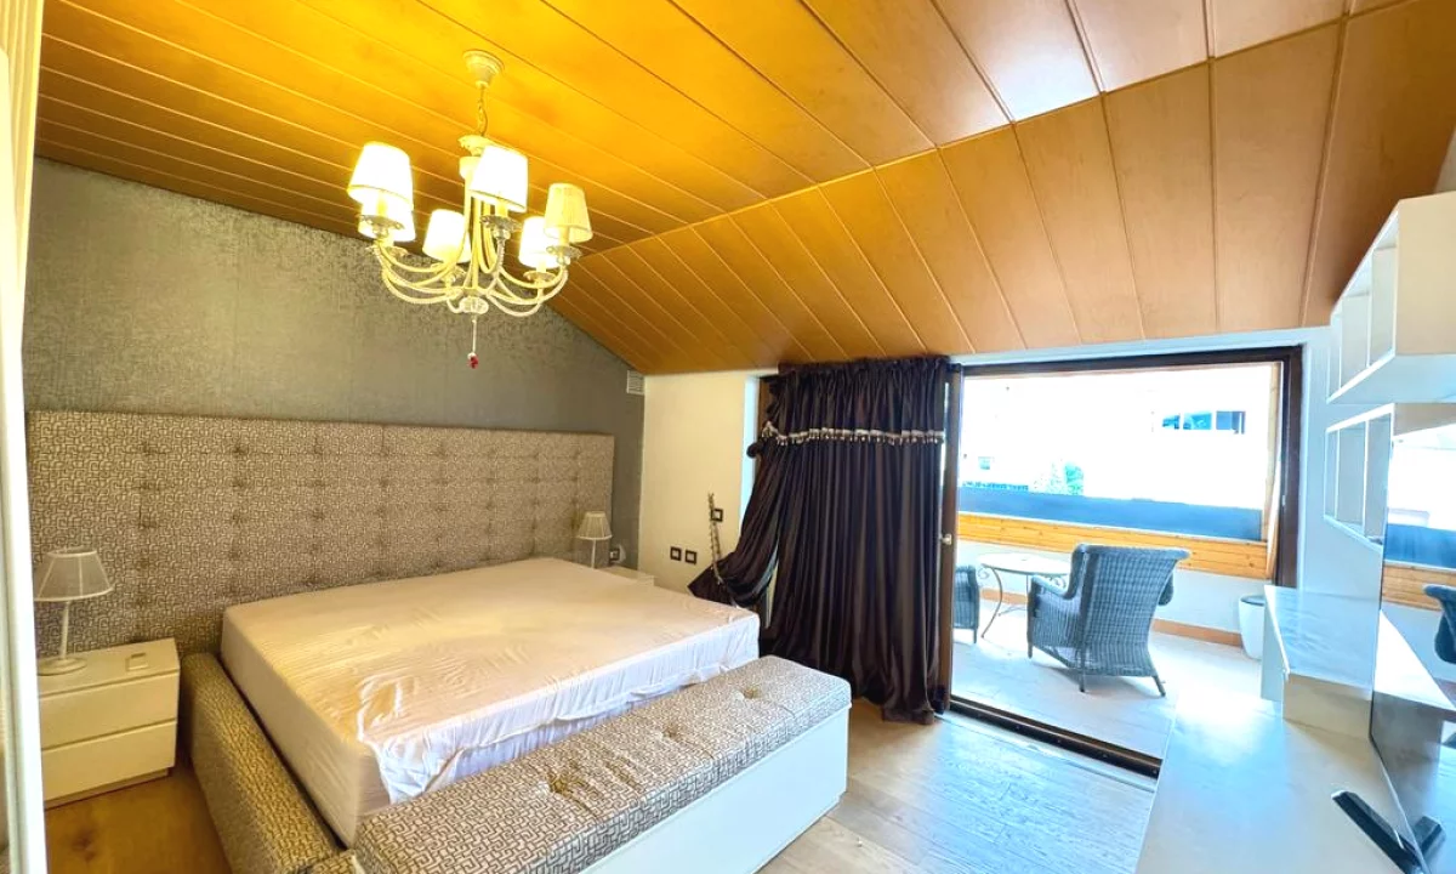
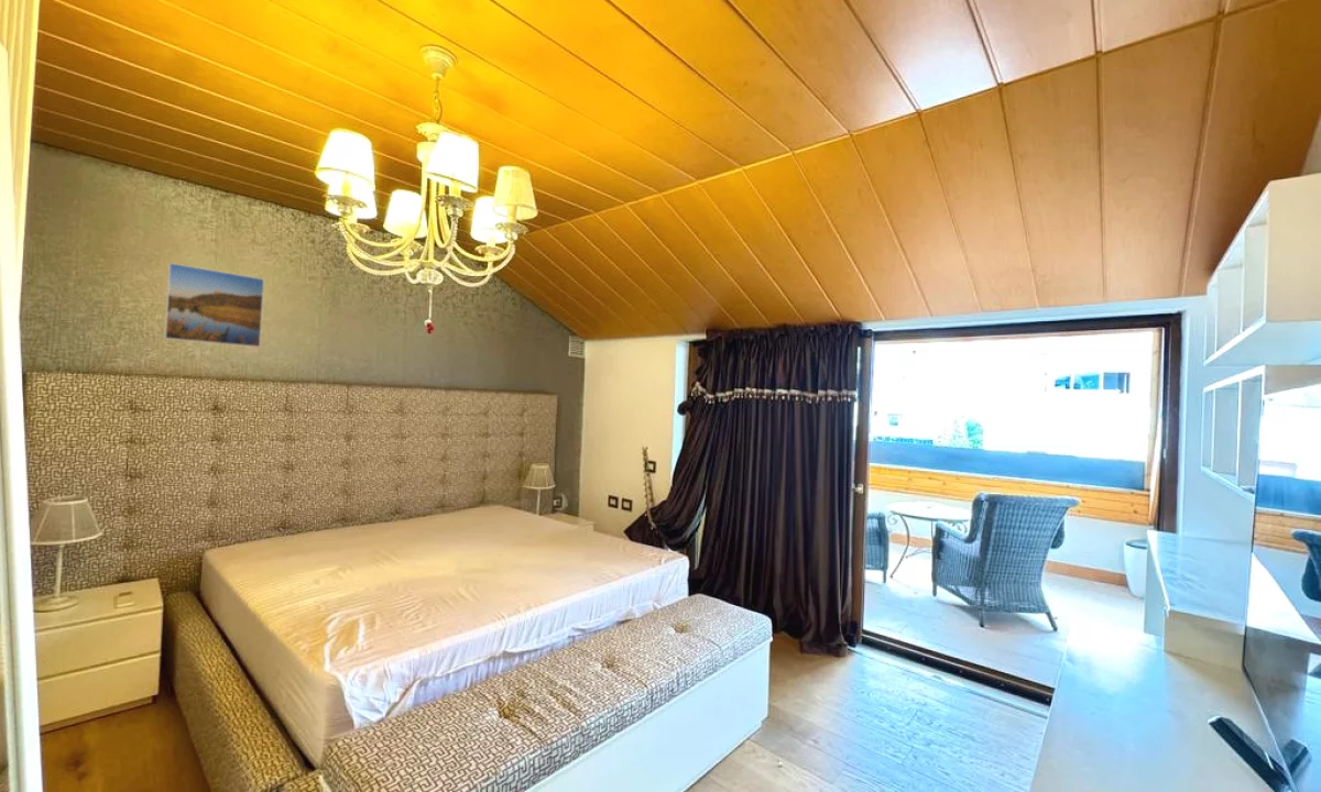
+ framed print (216, 307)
